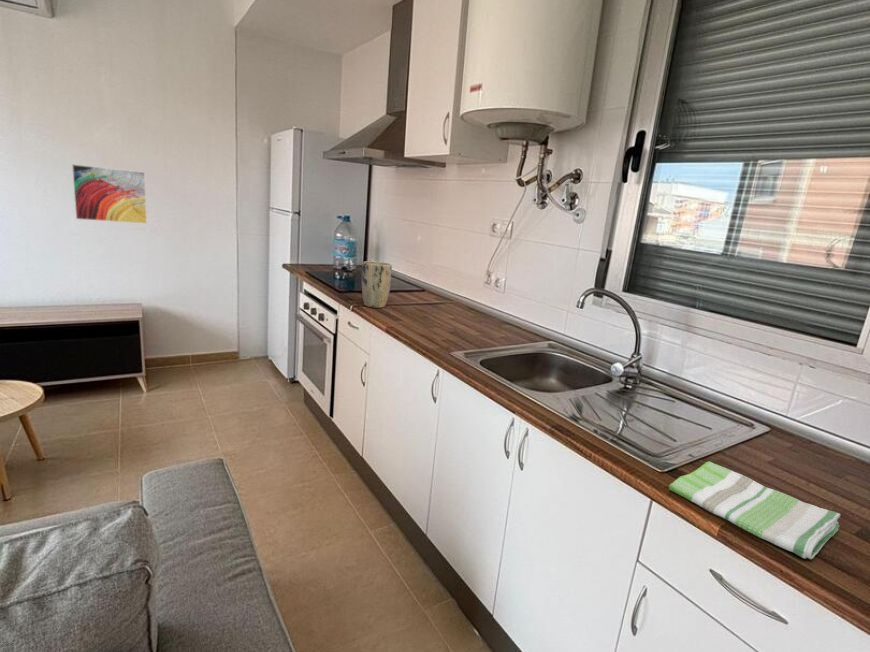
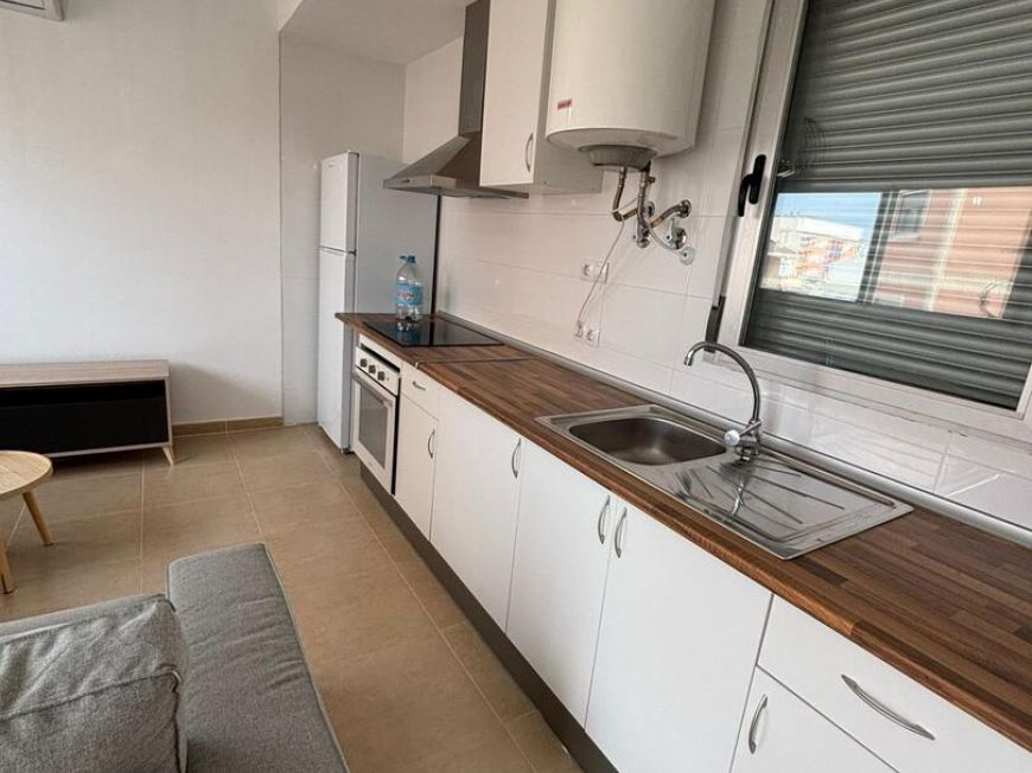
- plant pot (375, 284)
- dish towel (751, 501)
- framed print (111, 195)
